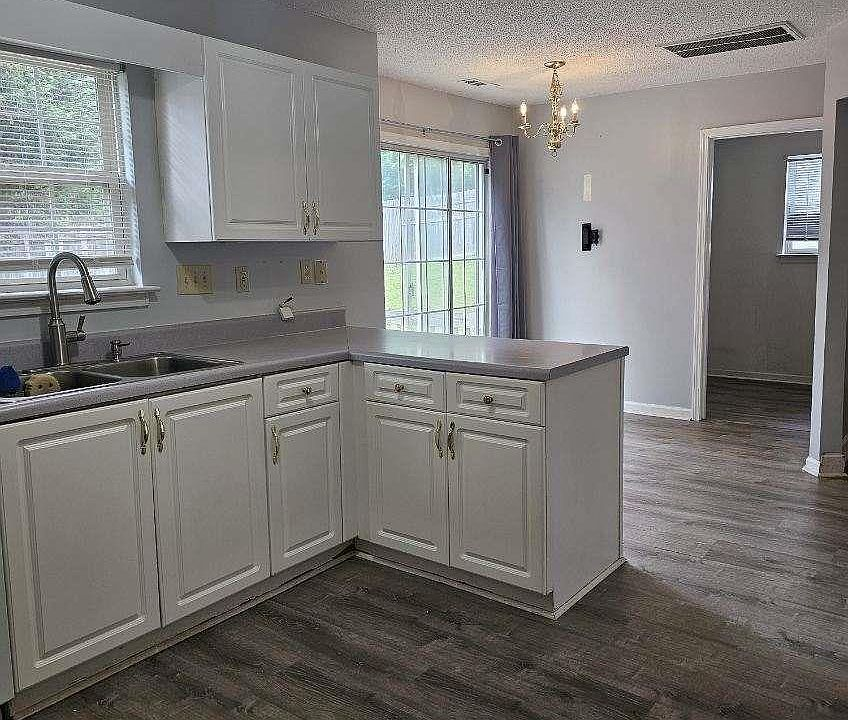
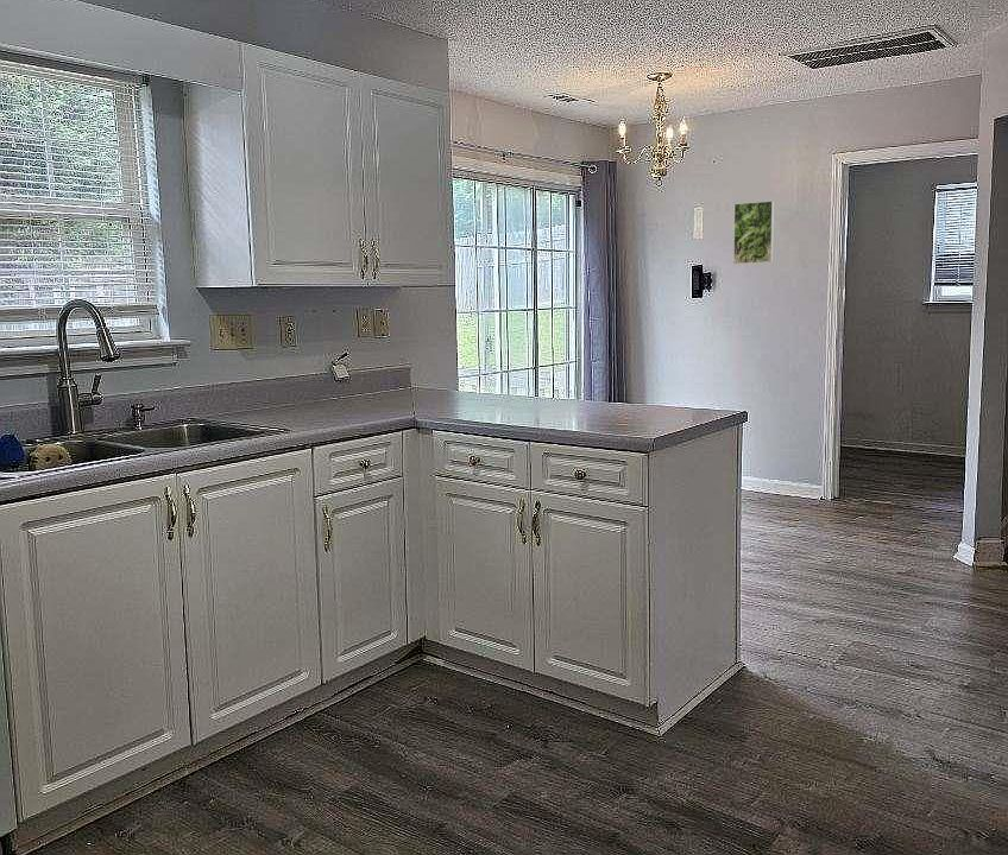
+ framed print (752, 233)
